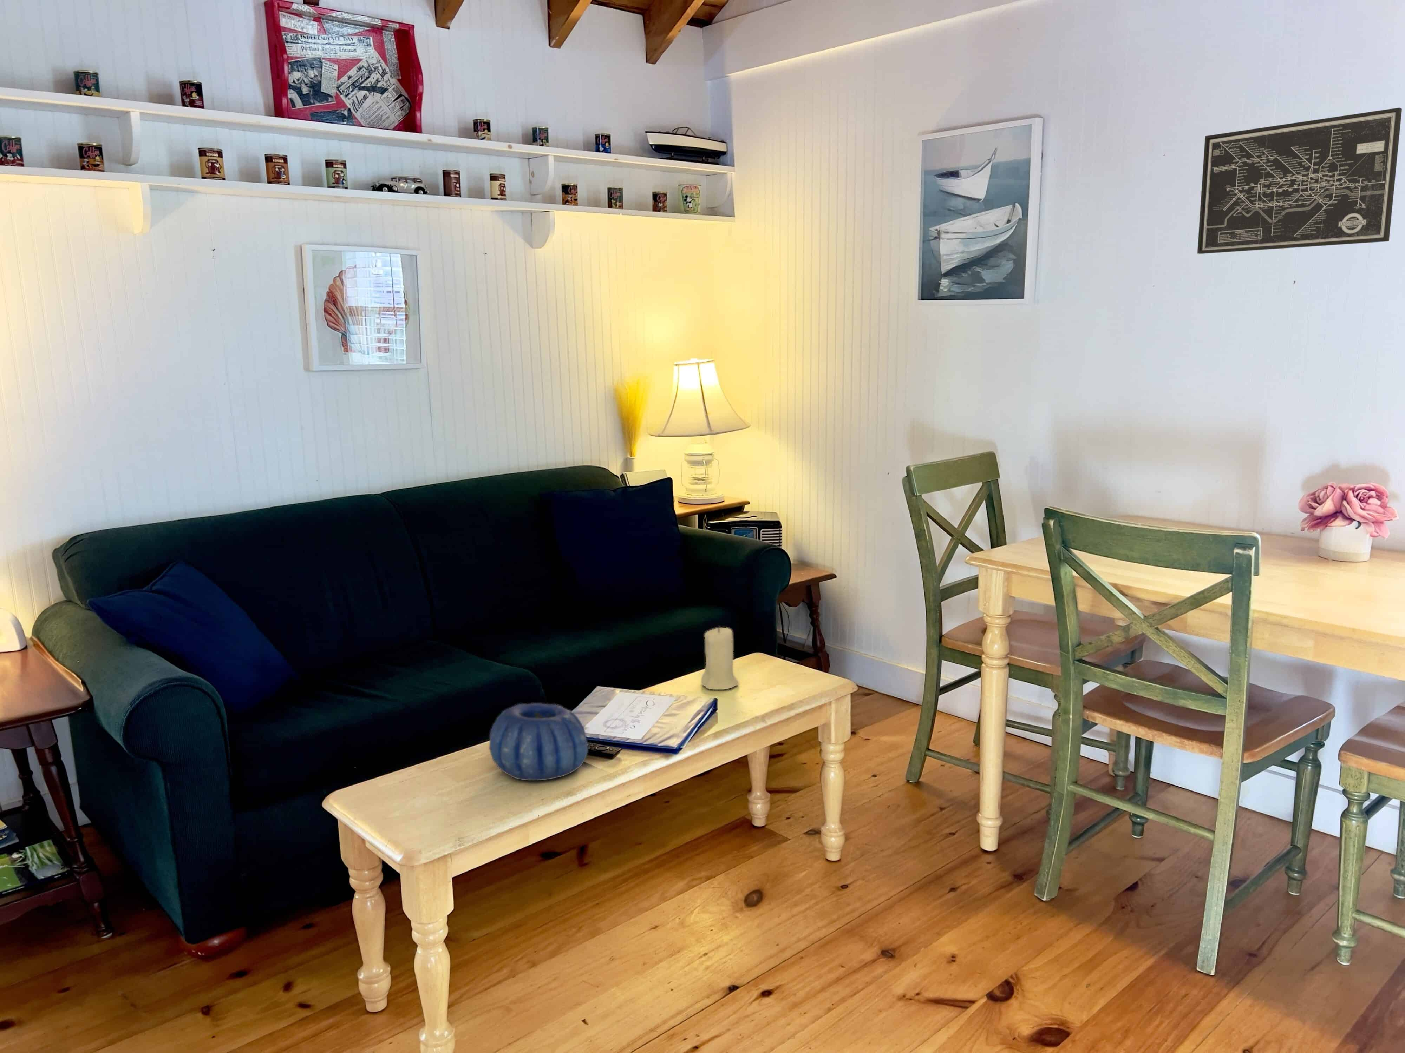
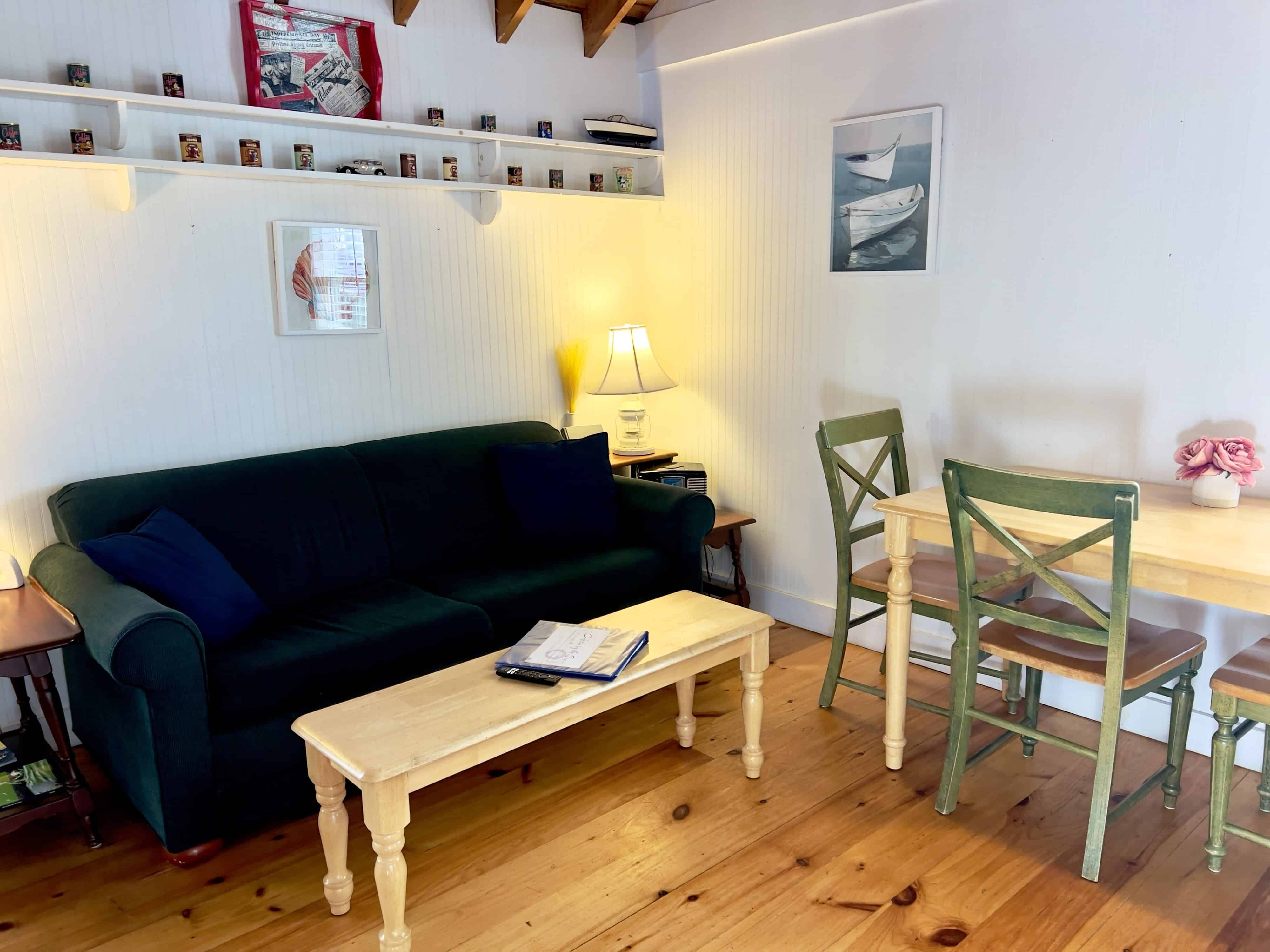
- wall art (1292, 186)
- decorative bowl (539, 739)
- candle (720, 656)
